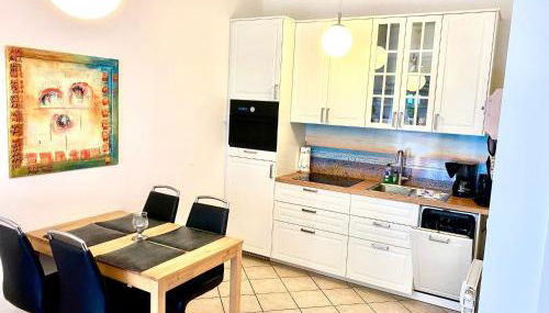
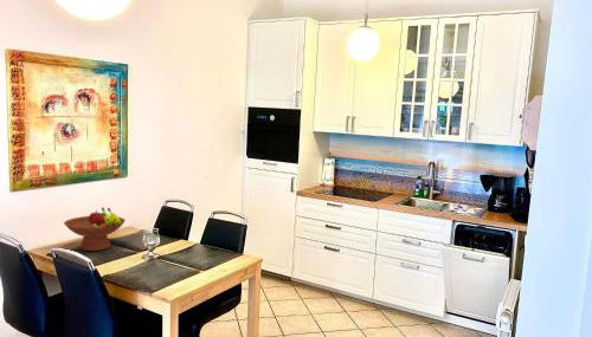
+ fruit bowl (95, 229)
